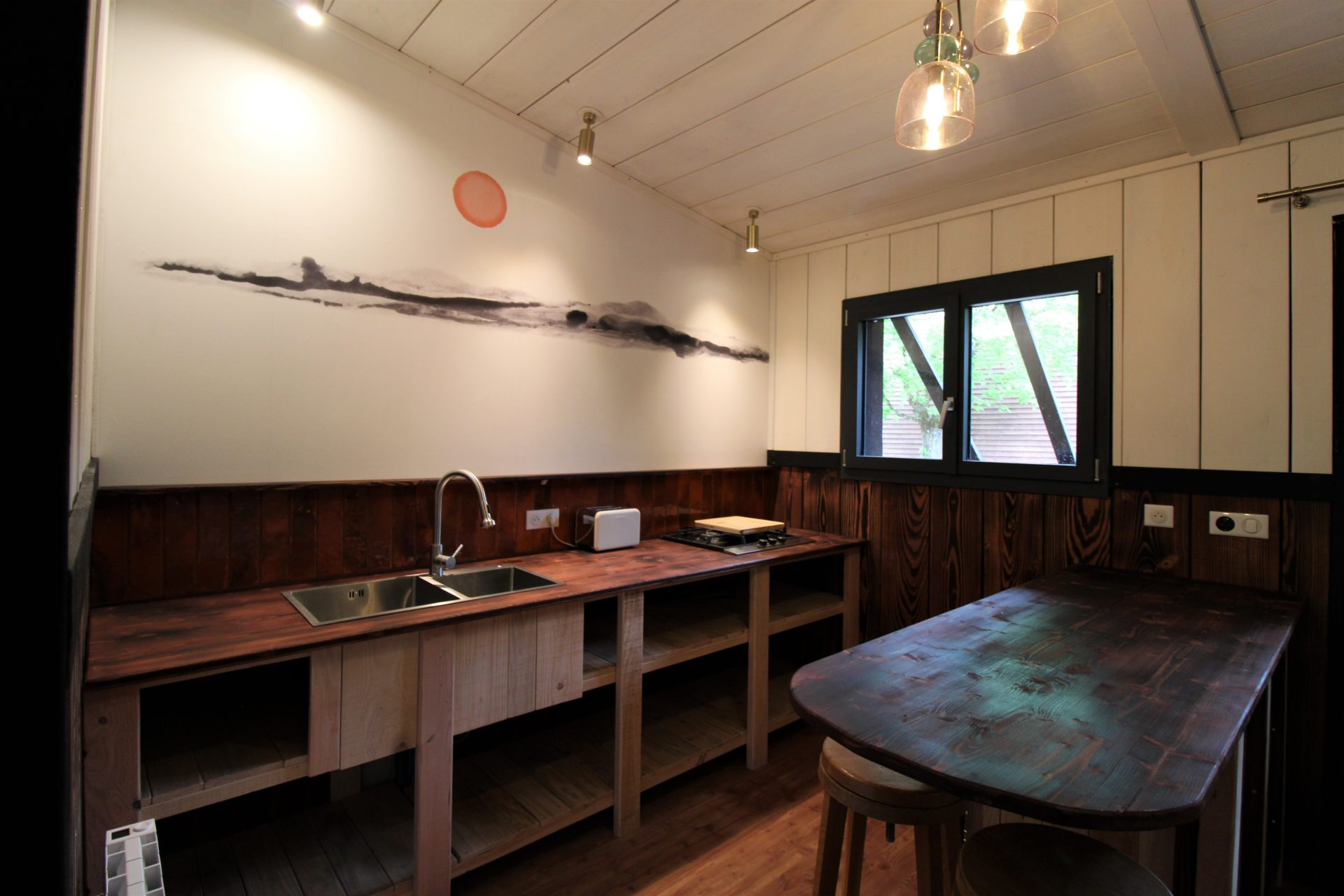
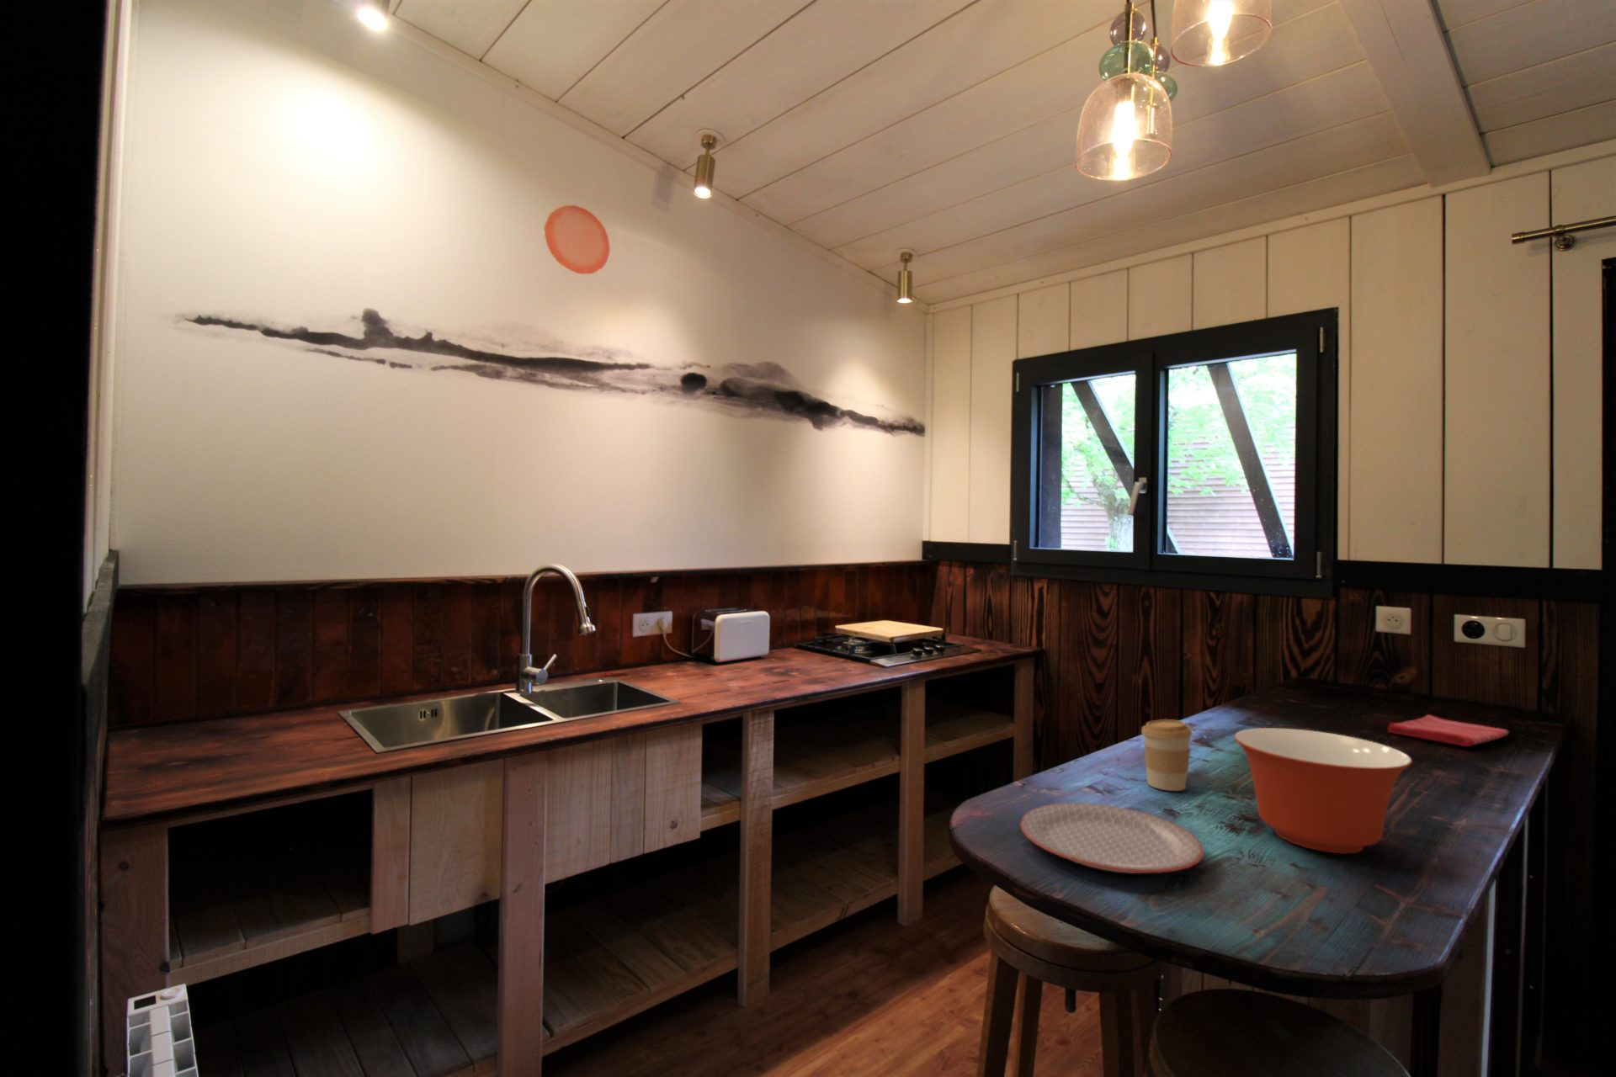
+ dish towel (1446, 730)
+ coffee cup (1165, 752)
+ plate (1107, 839)
+ mixing bowl (1318, 792)
